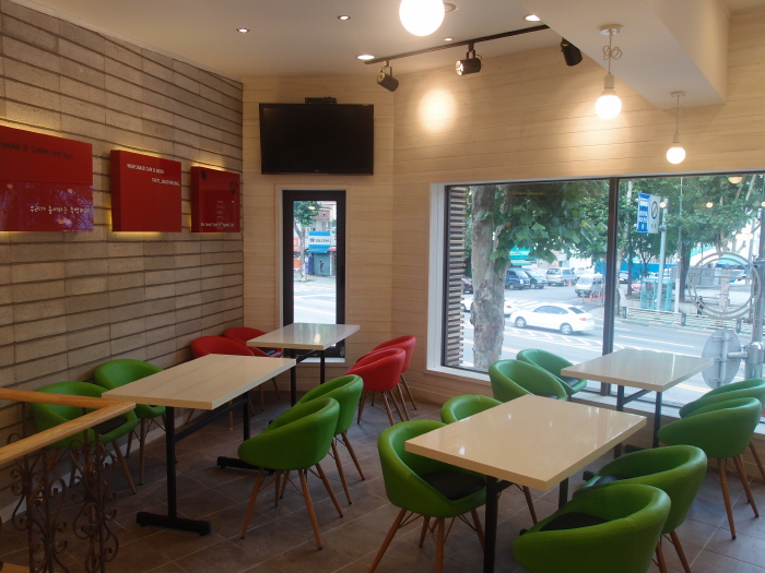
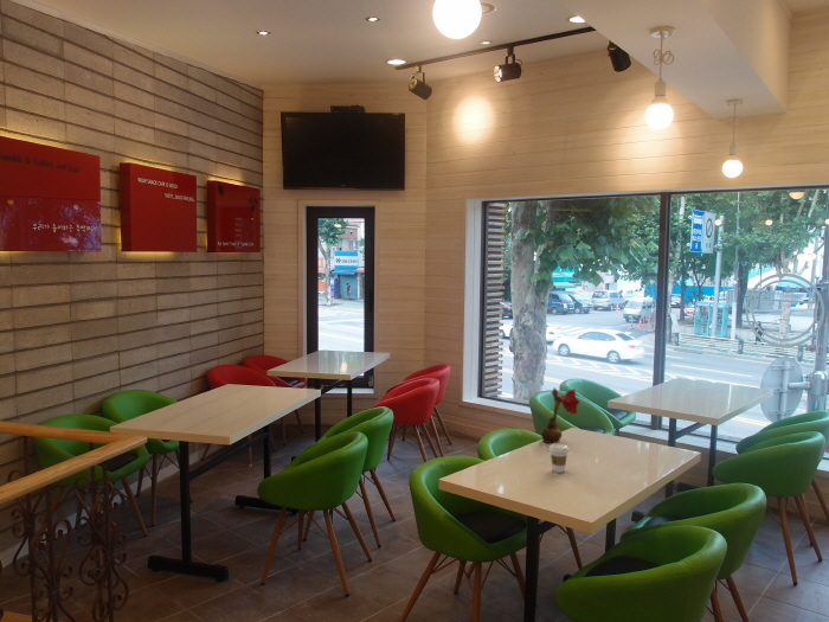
+ flower (557, 413)
+ coffee cup (558, 457)
